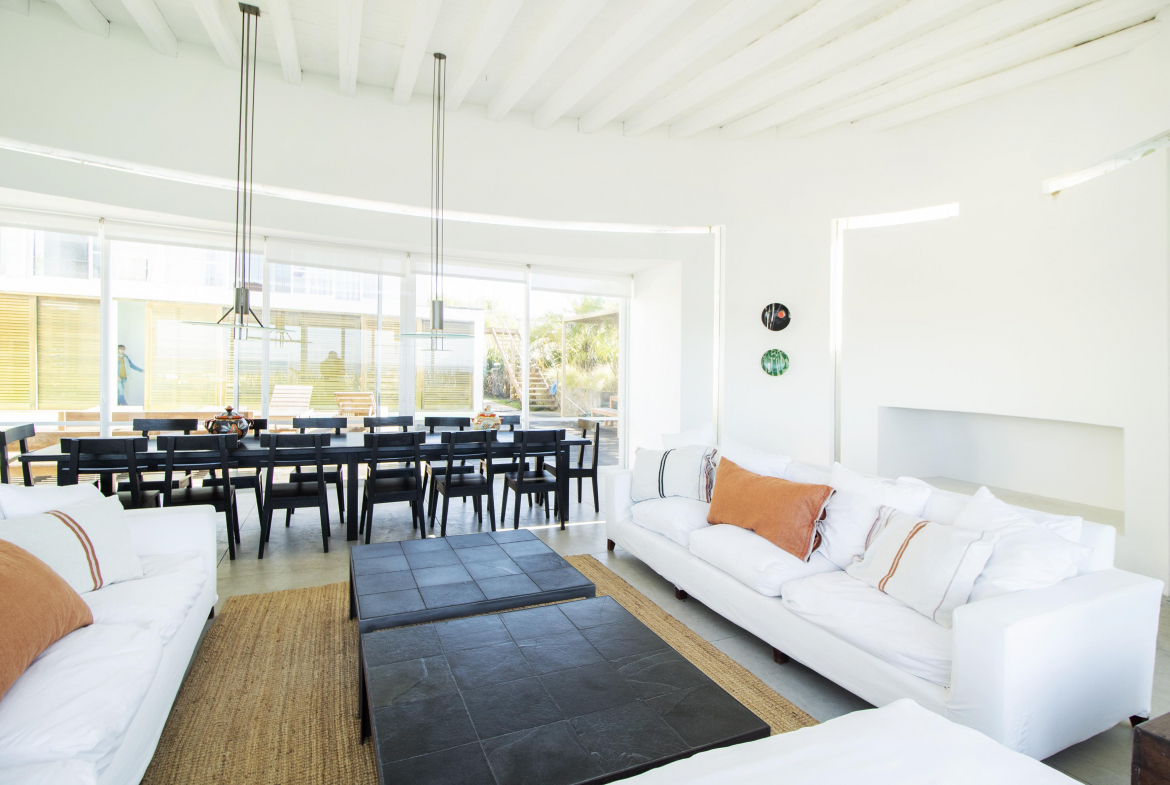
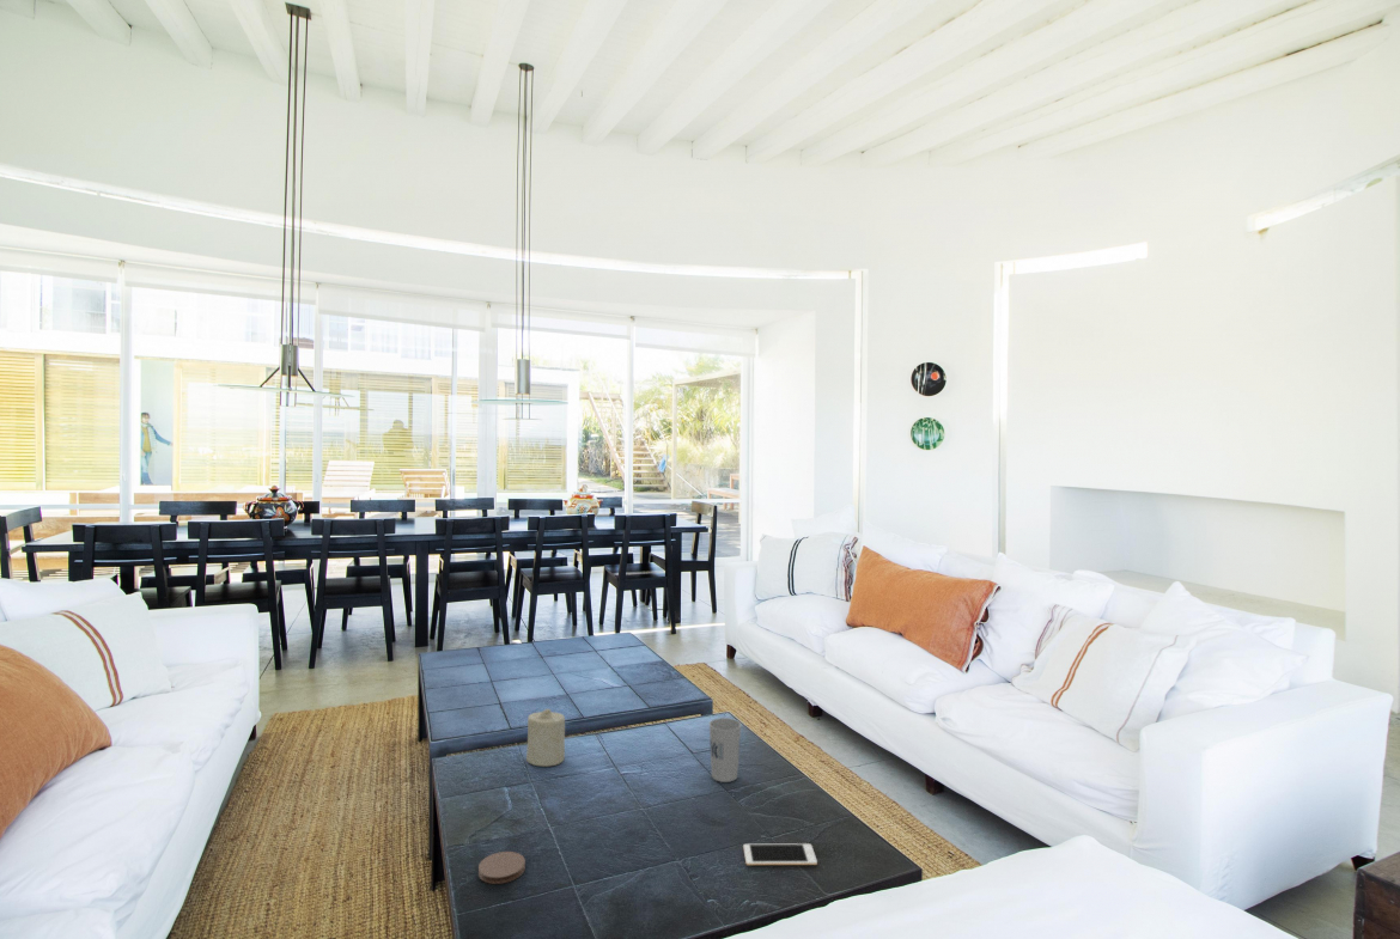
+ coaster (501, 866)
+ cell phone (779, 854)
+ candle (544, 733)
+ cup (724, 750)
